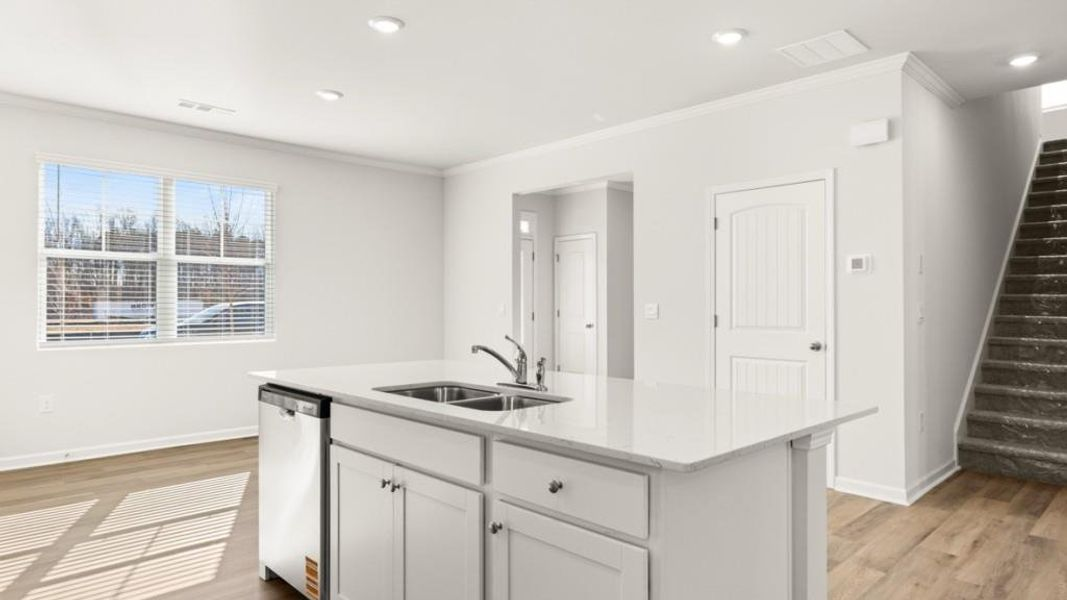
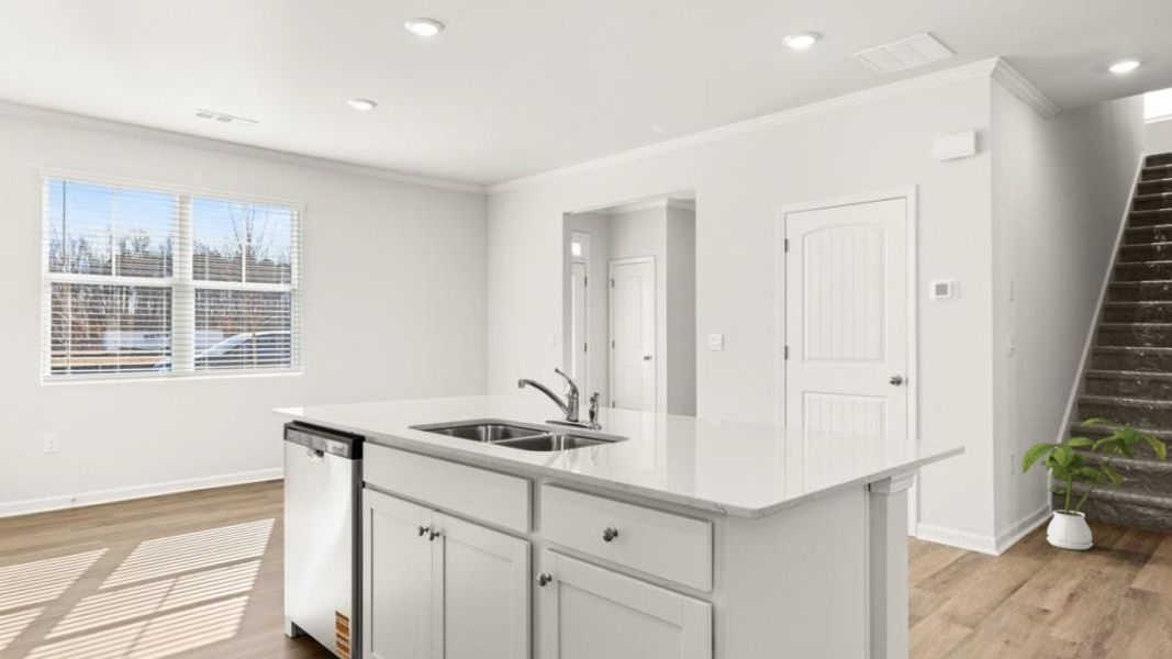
+ house plant (1095, 482)
